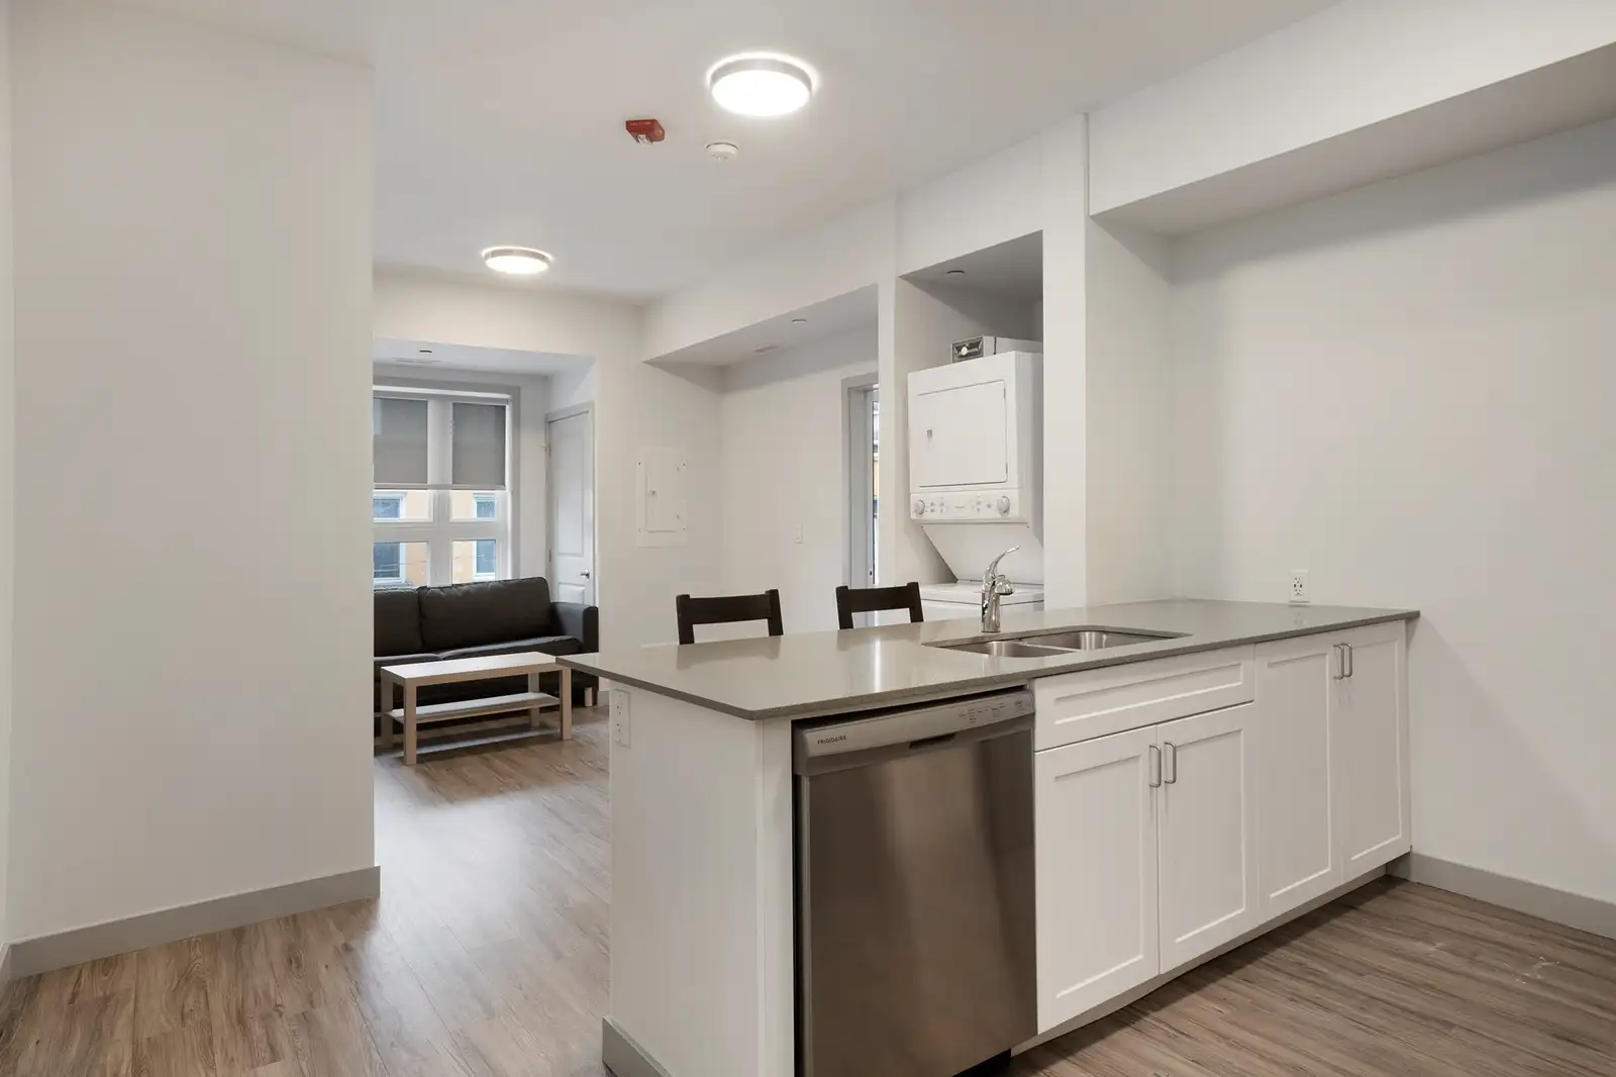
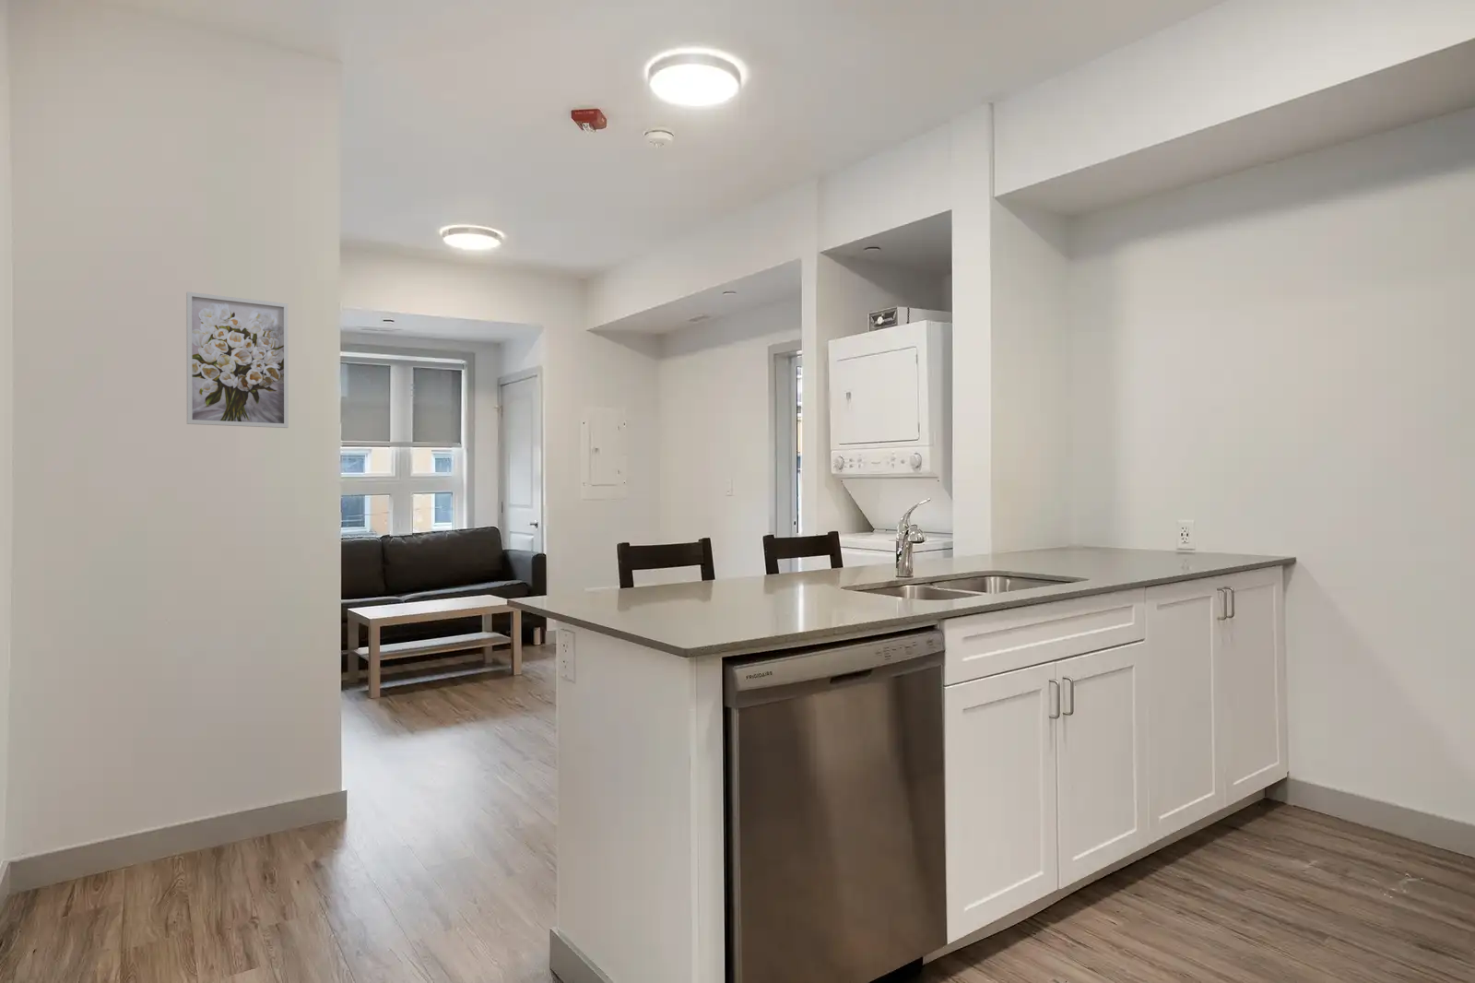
+ wall art (239, 361)
